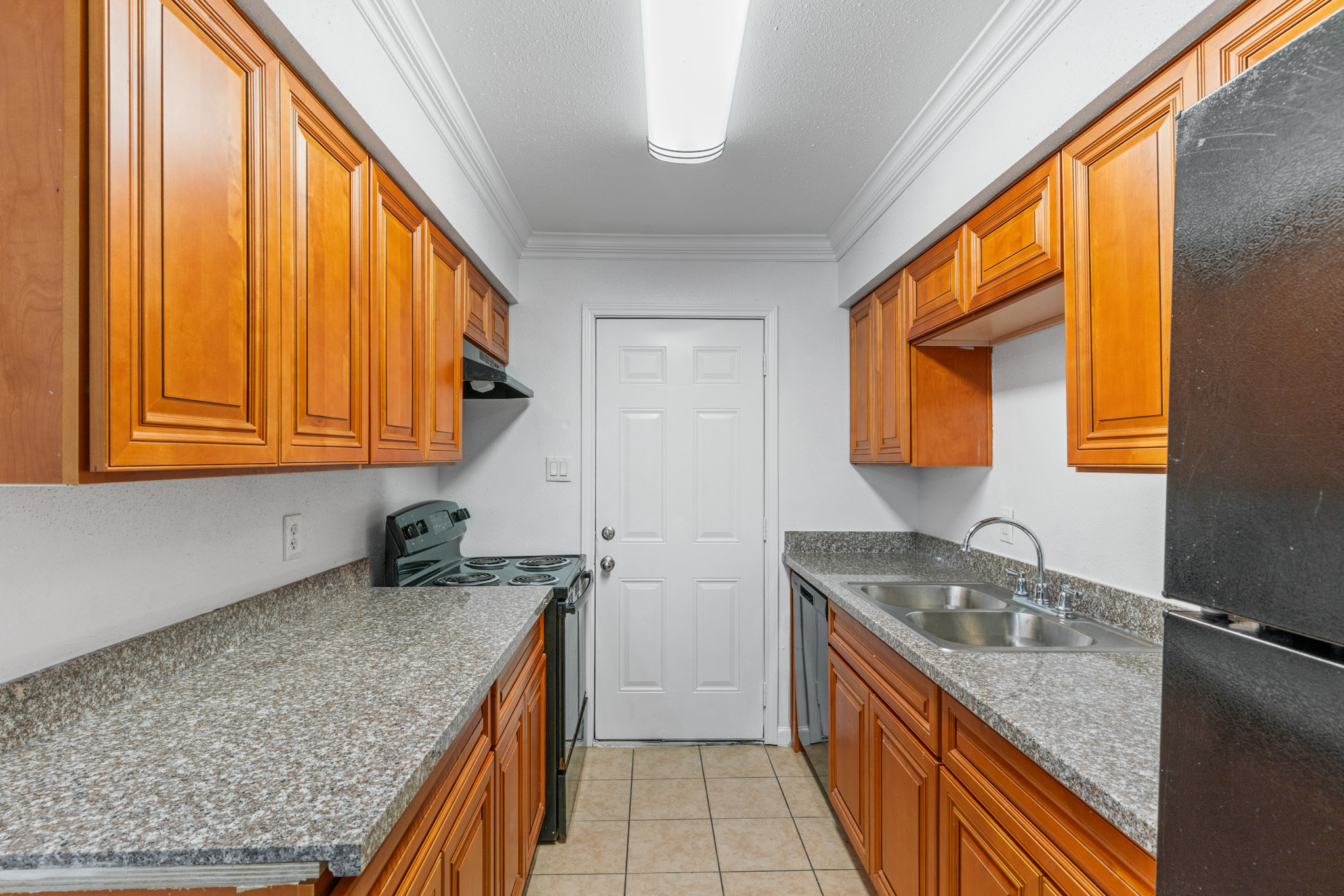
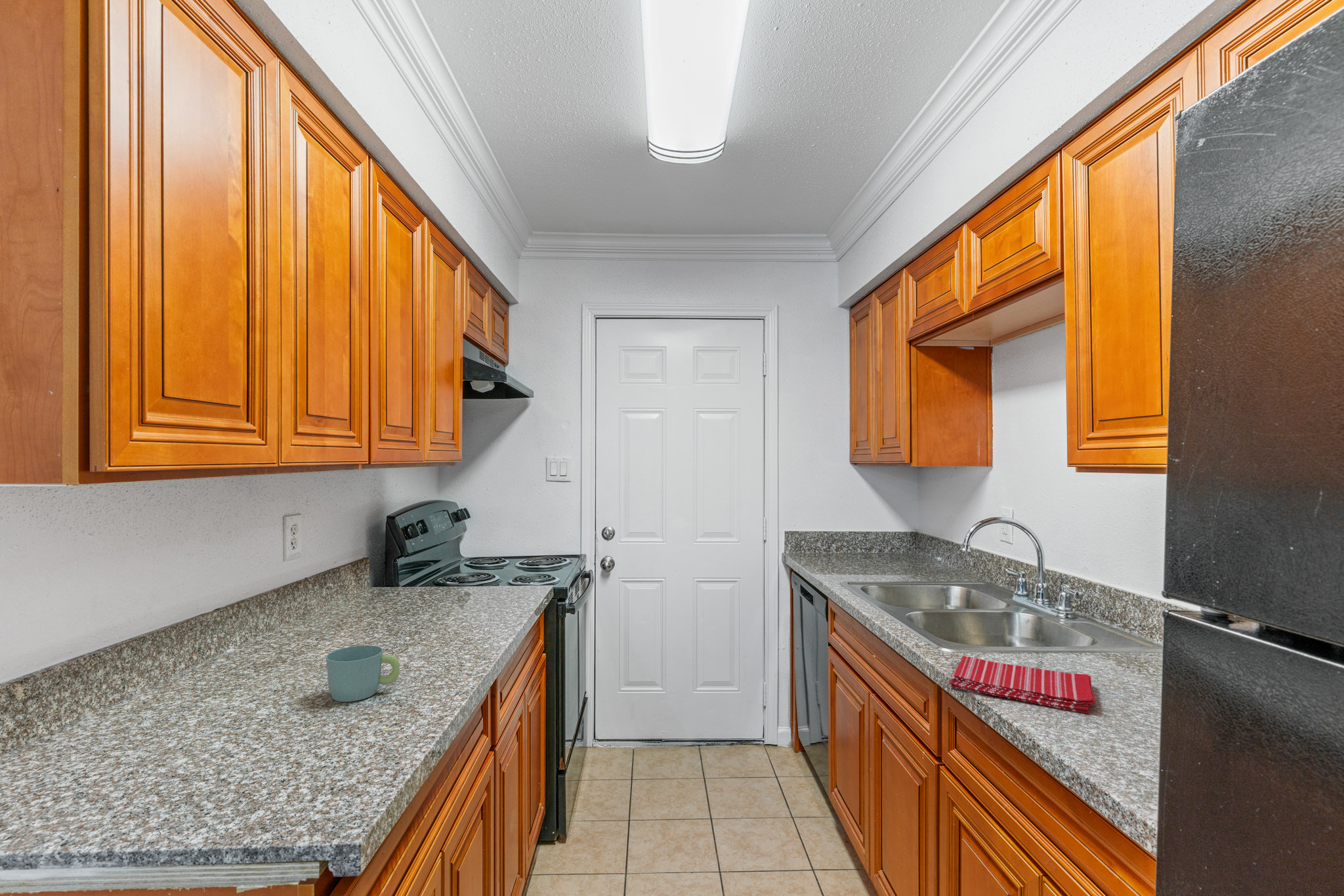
+ mug (363, 672)
+ dish towel (1021, 680)
